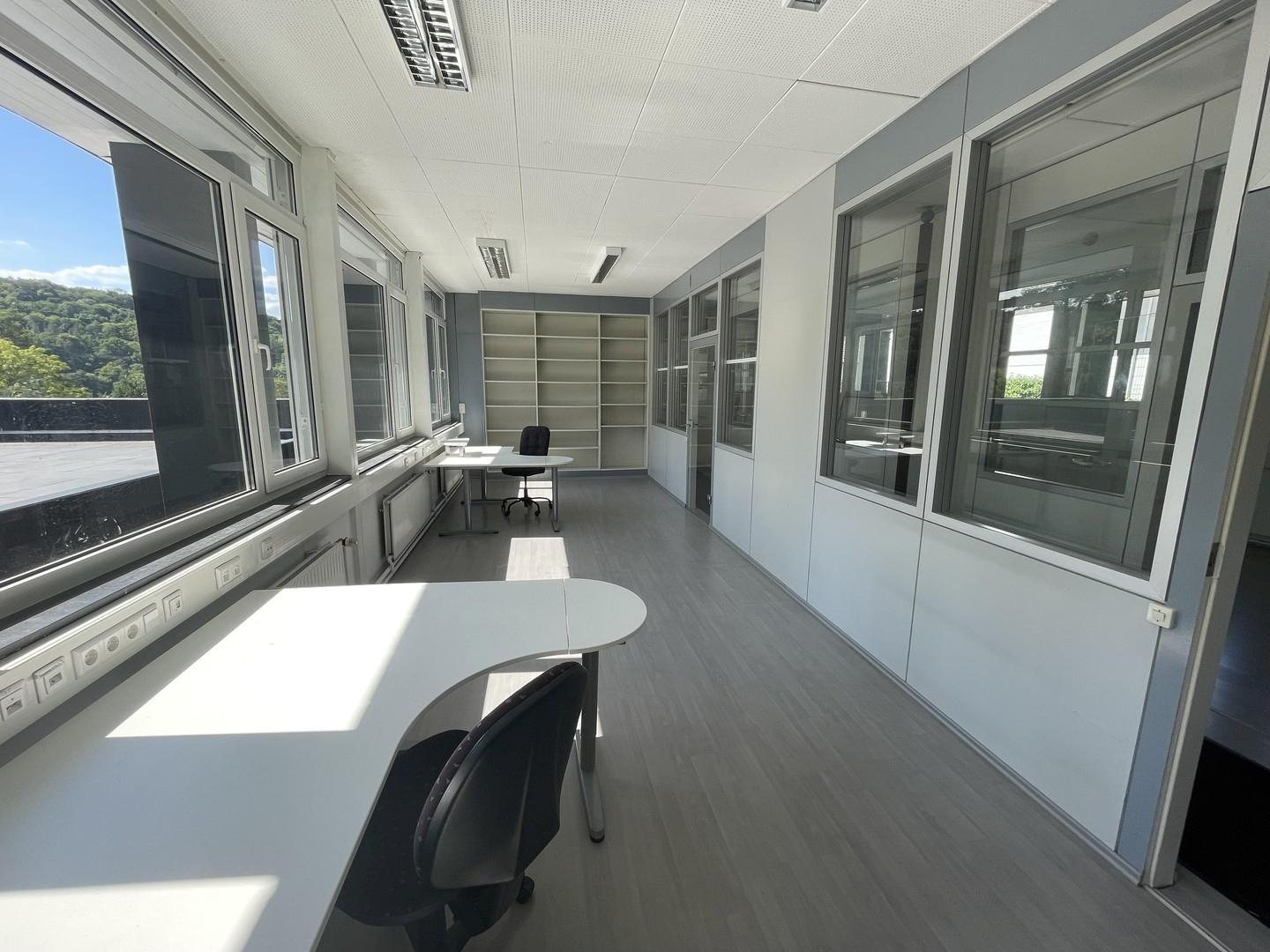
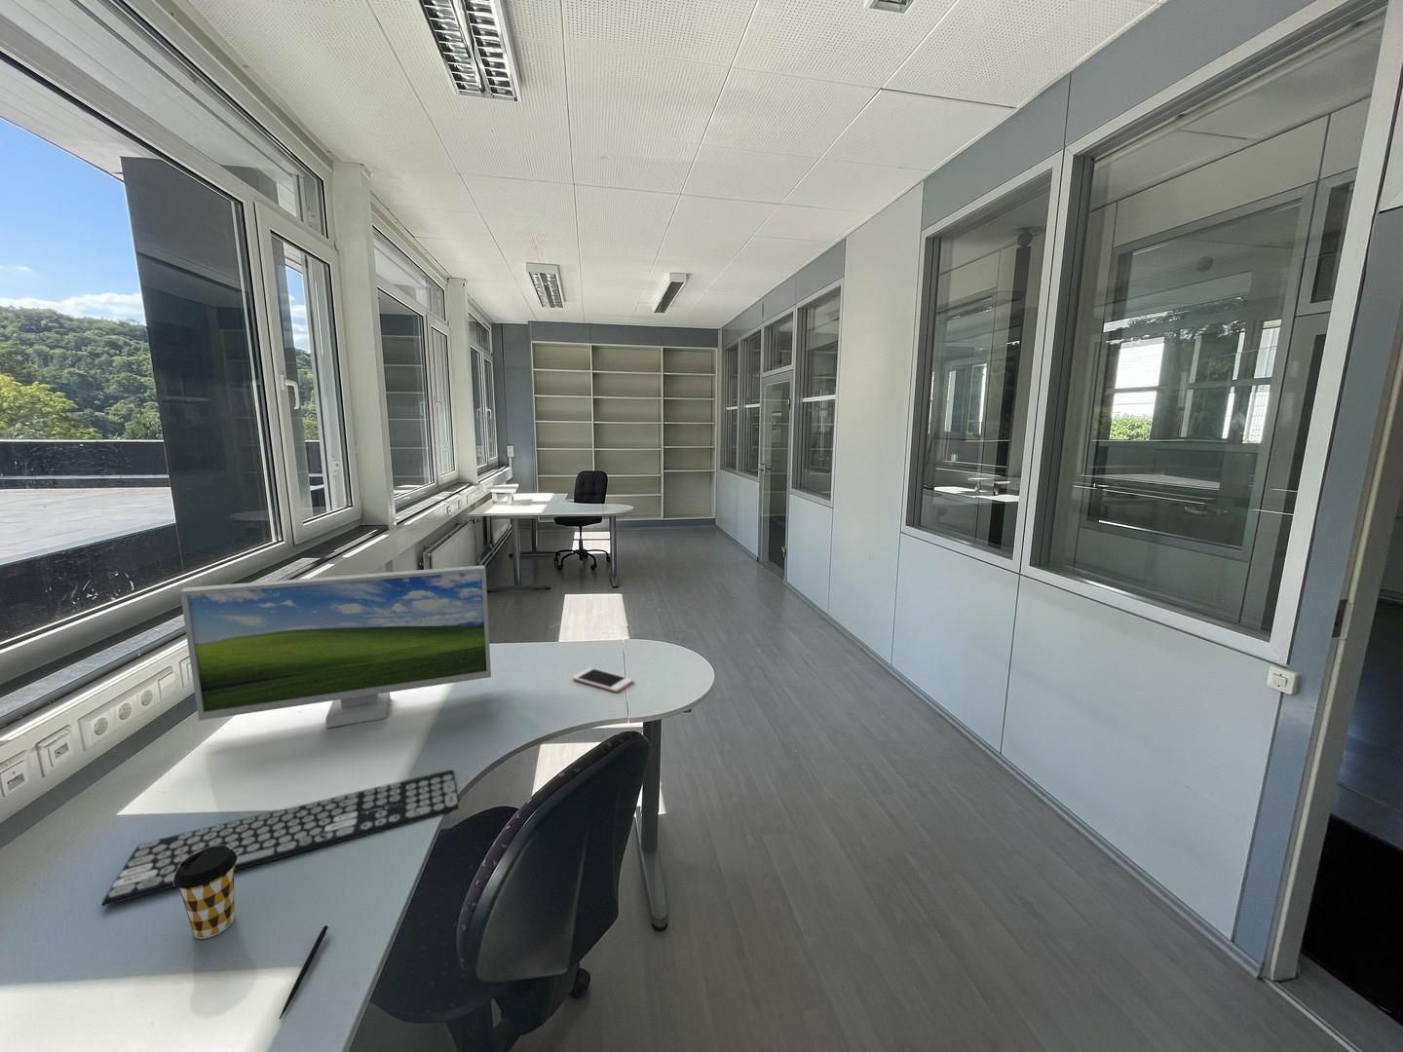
+ keyboard (306, 823)
+ cell phone (602, 678)
+ coffee cup (210, 892)
+ pen (303, 968)
+ monitor (354, 645)
